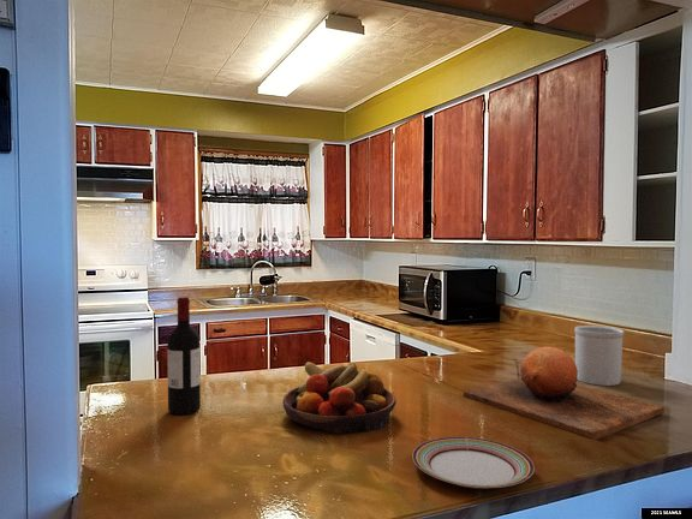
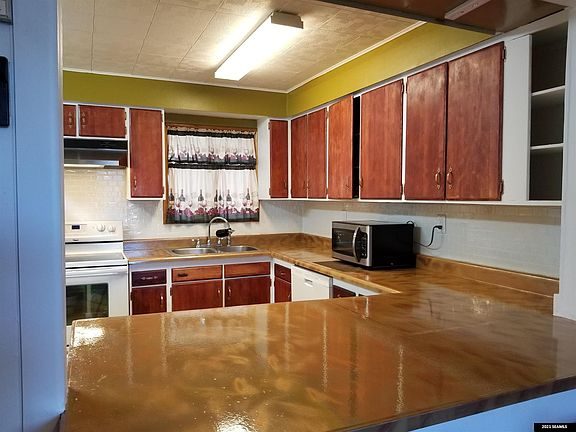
- utensil holder (597, 354)
- chopping board (559, 376)
- plate (471, 464)
- wine bottle (184, 353)
- fruit bowl (338, 392)
